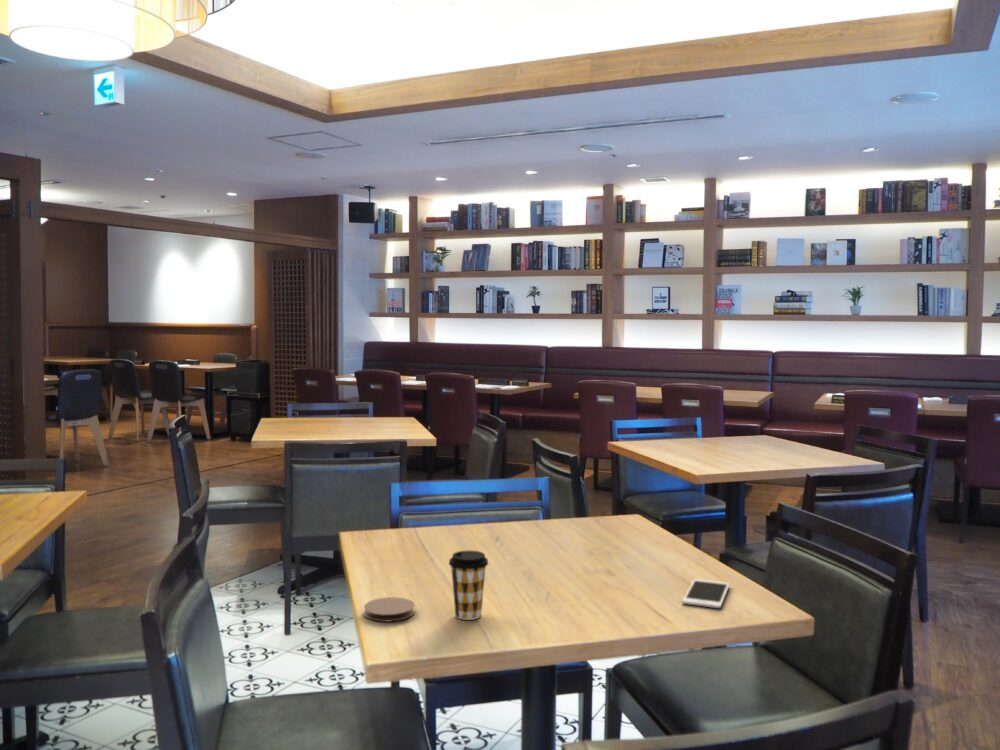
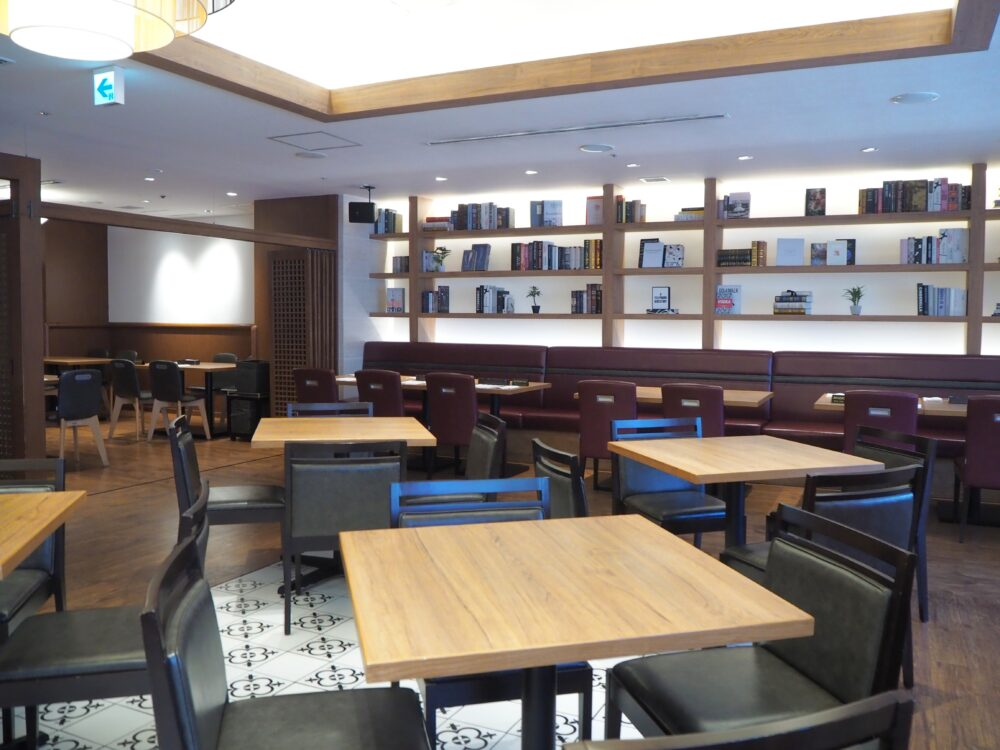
- coffee cup (468, 585)
- cell phone (706, 592)
- coaster (389, 609)
